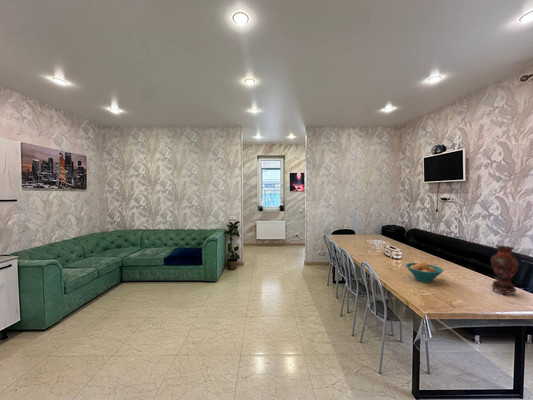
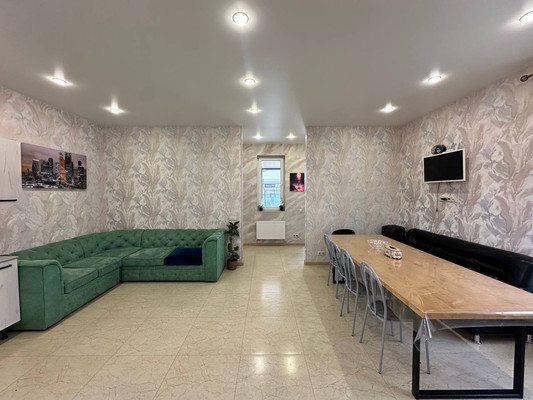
- fruit bowl (423, 270)
- vase (504, 269)
